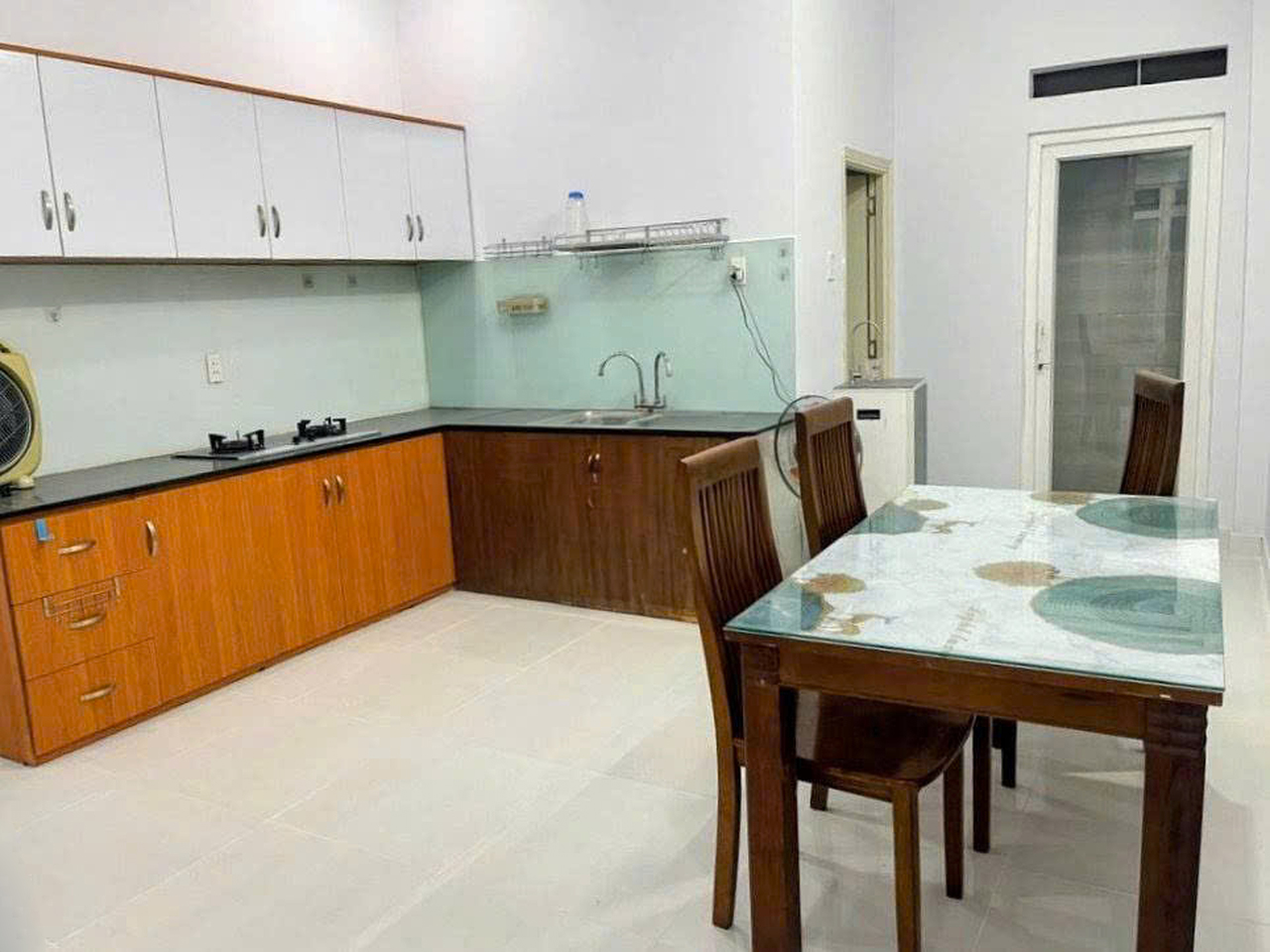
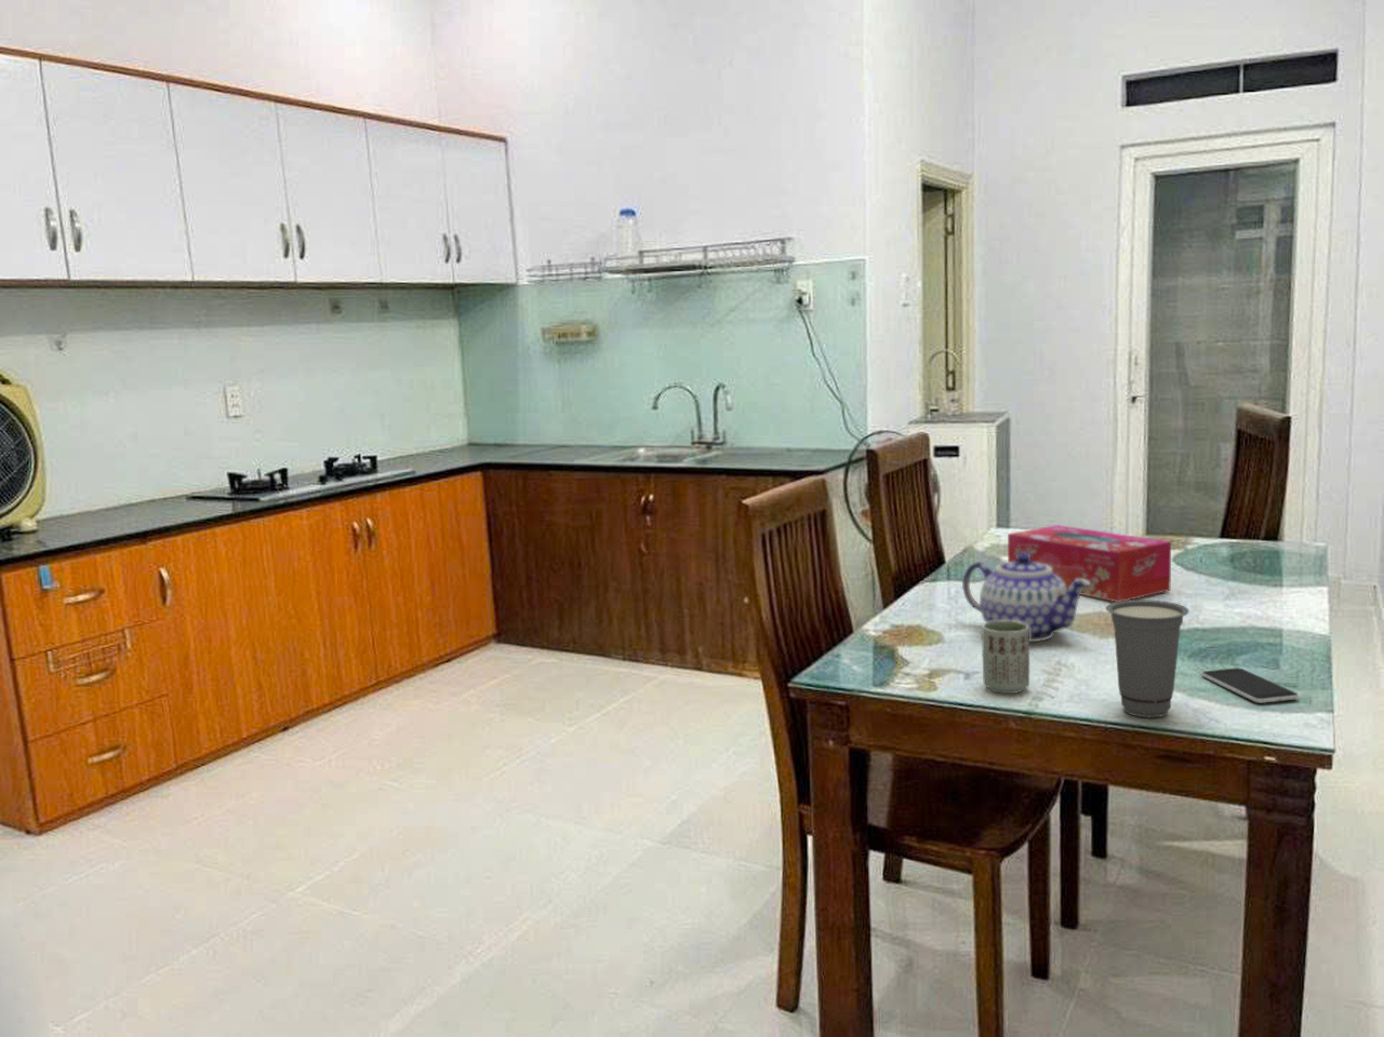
+ teapot (1024, 593)
+ tissue box (1085, 561)
+ cup (1146, 660)
+ cup (1006, 657)
+ smartphone (1248, 684)
